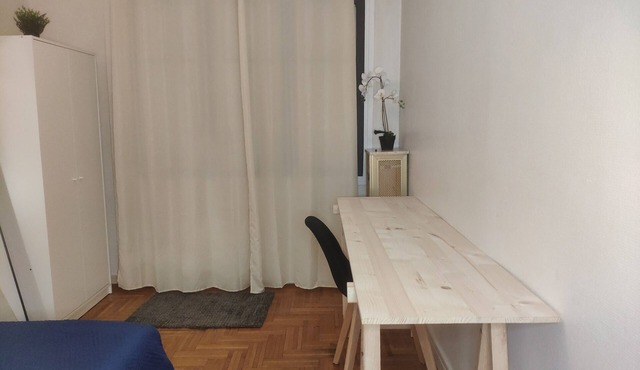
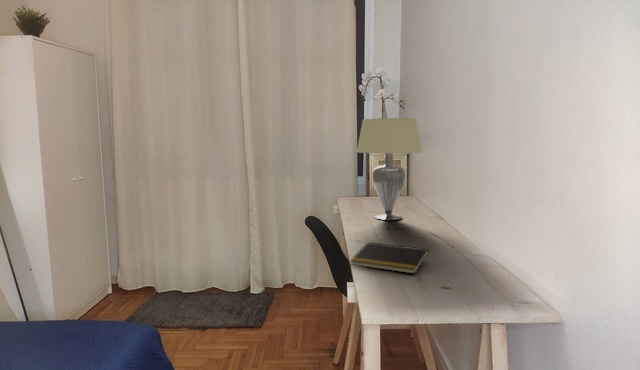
+ notepad (389, 256)
+ lampshade (388, 169)
